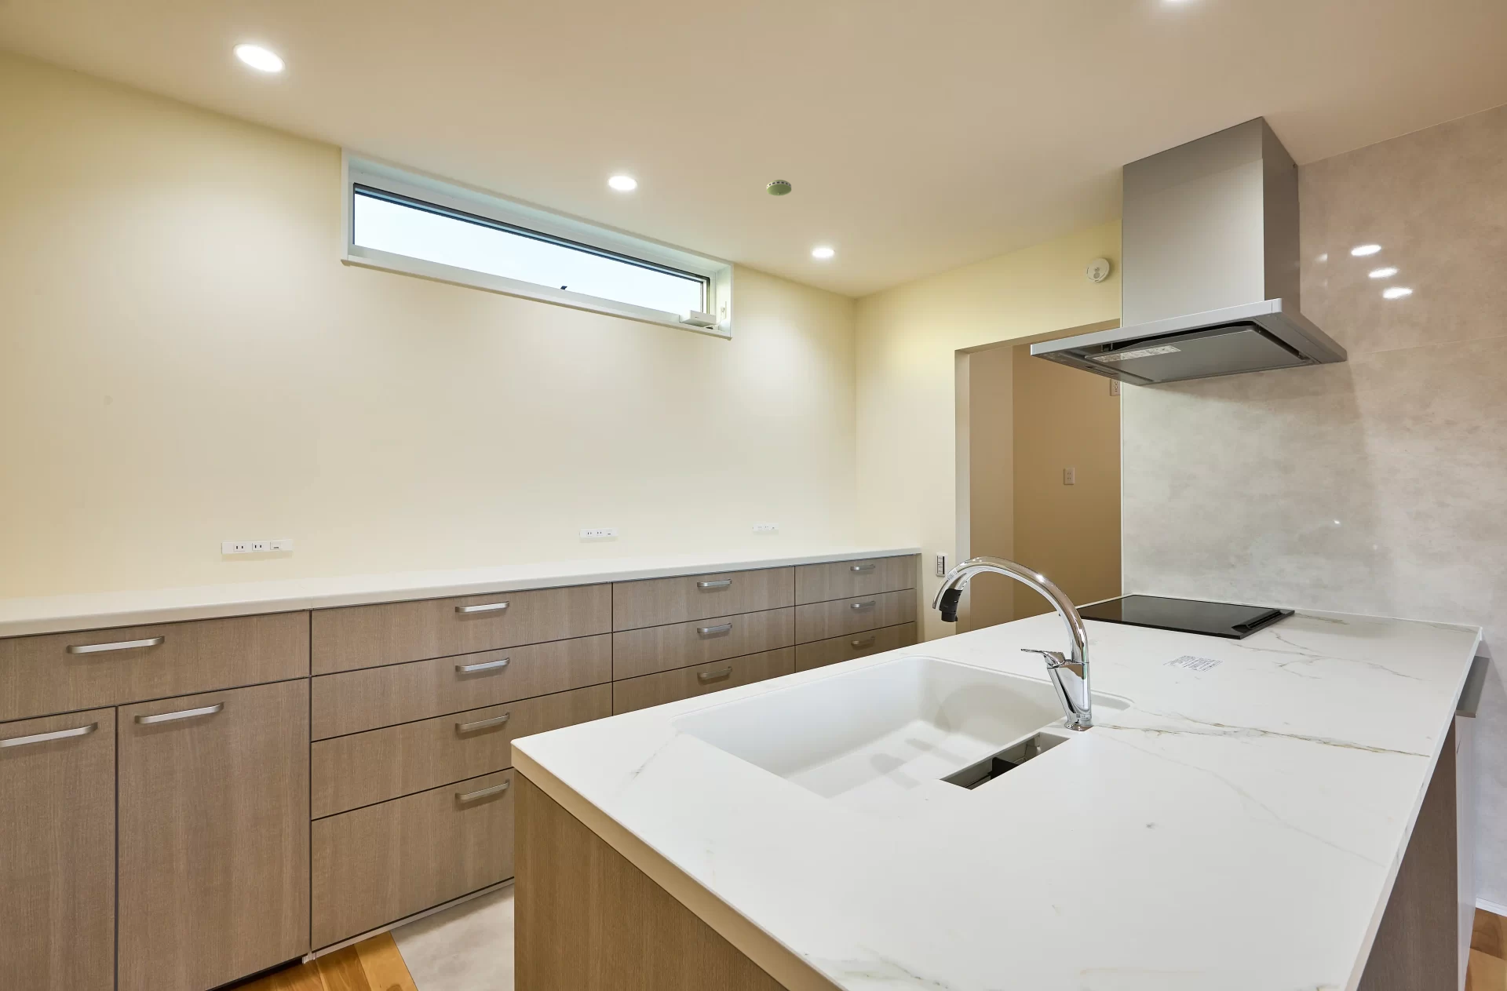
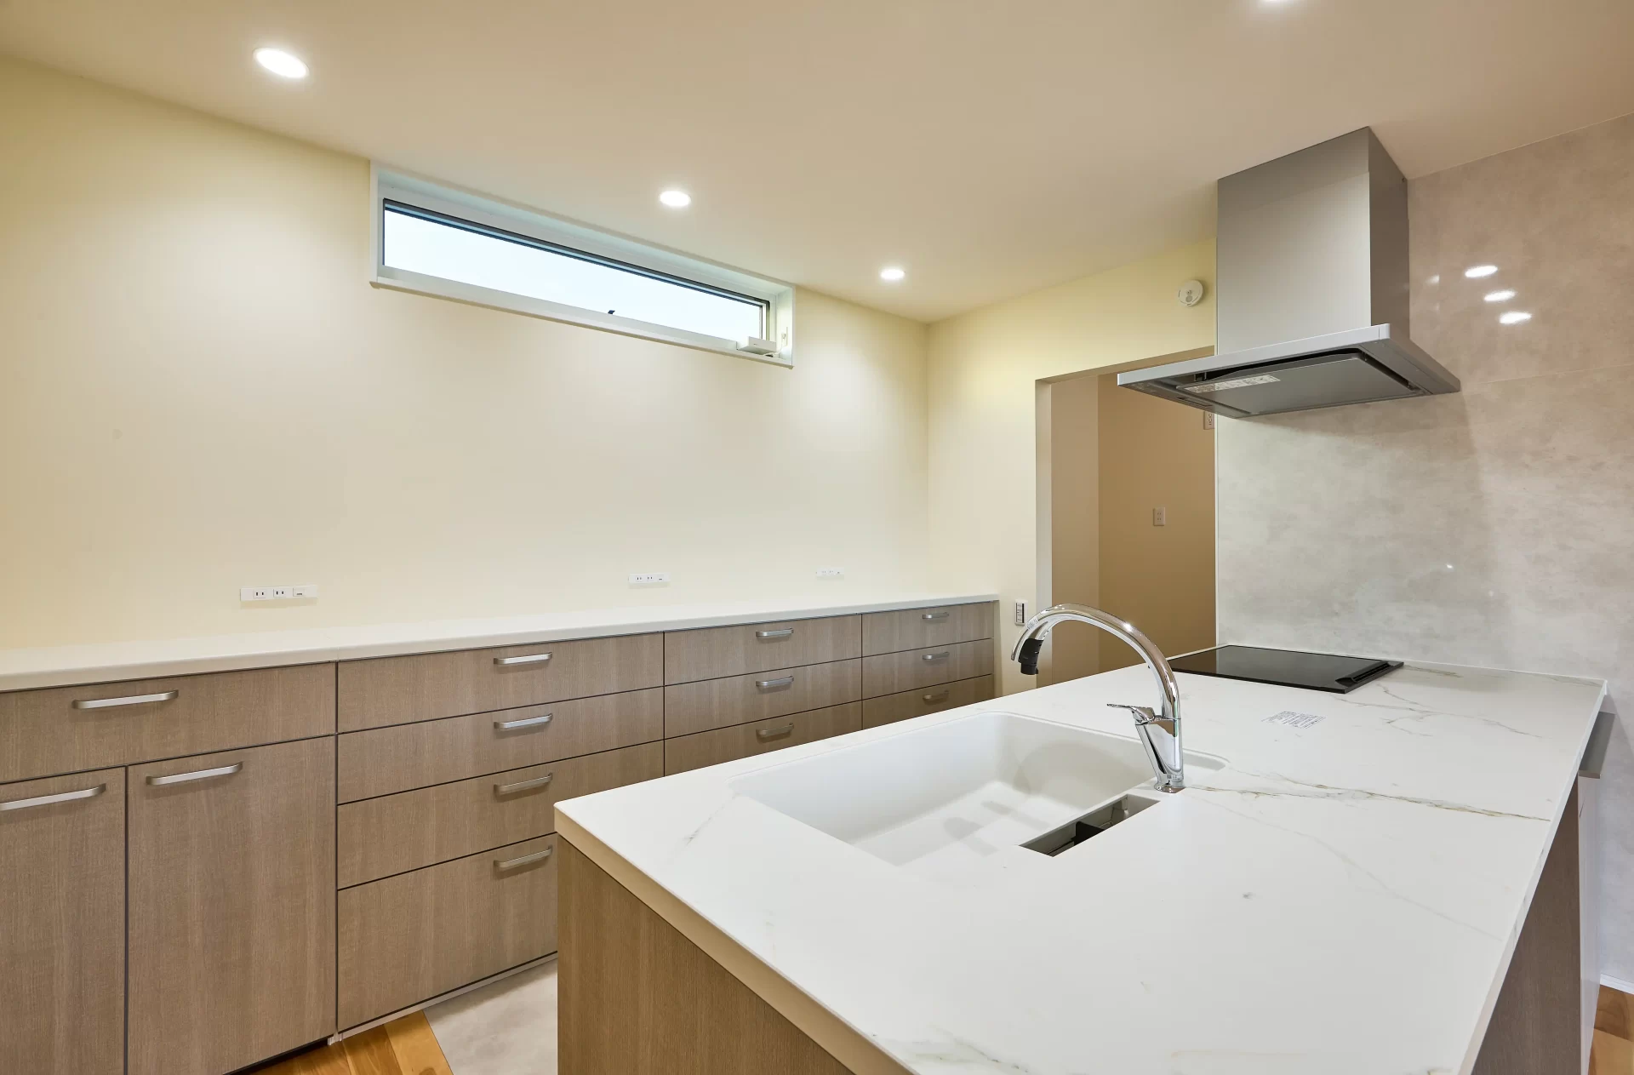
- smoke detector (779, 188)
